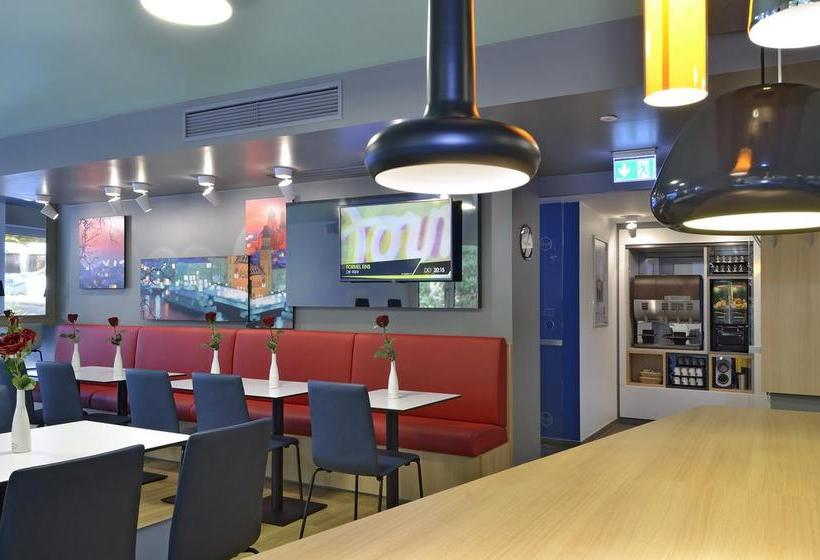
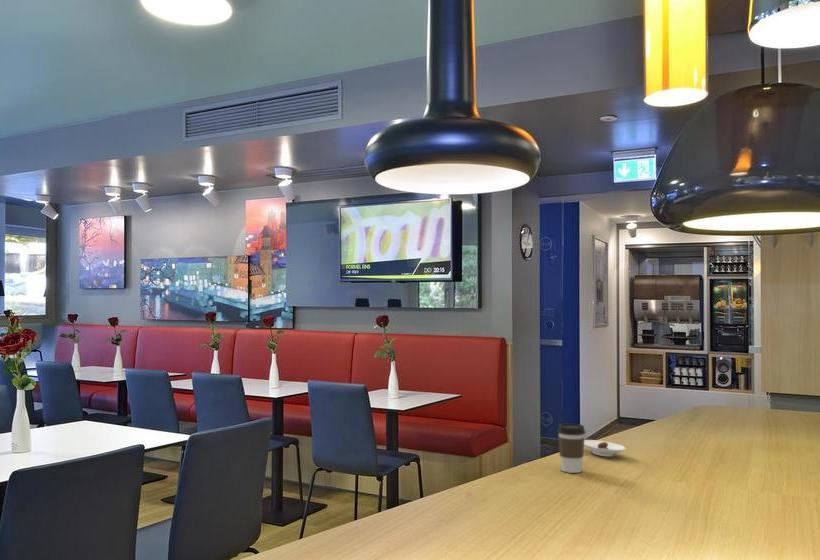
+ coffee cup (571, 448)
+ saucer (602, 448)
